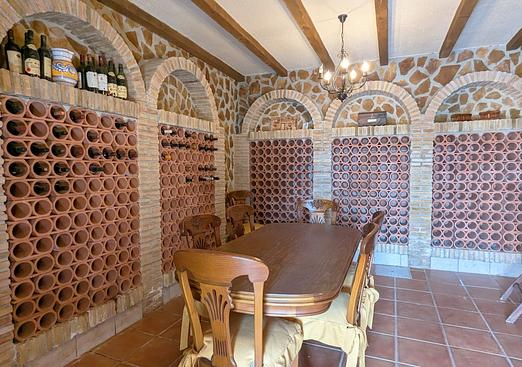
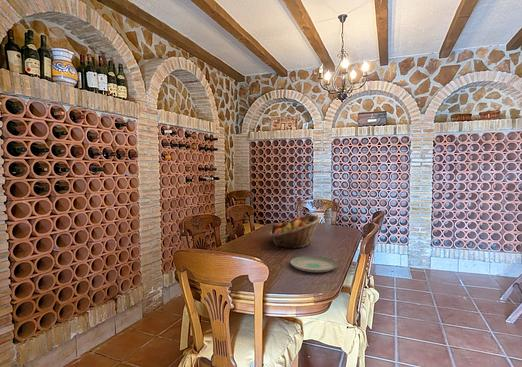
+ plate (313, 264)
+ fruit basket (294, 229)
